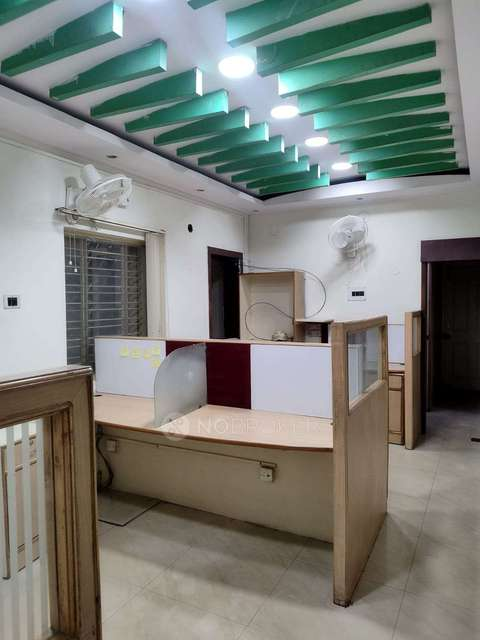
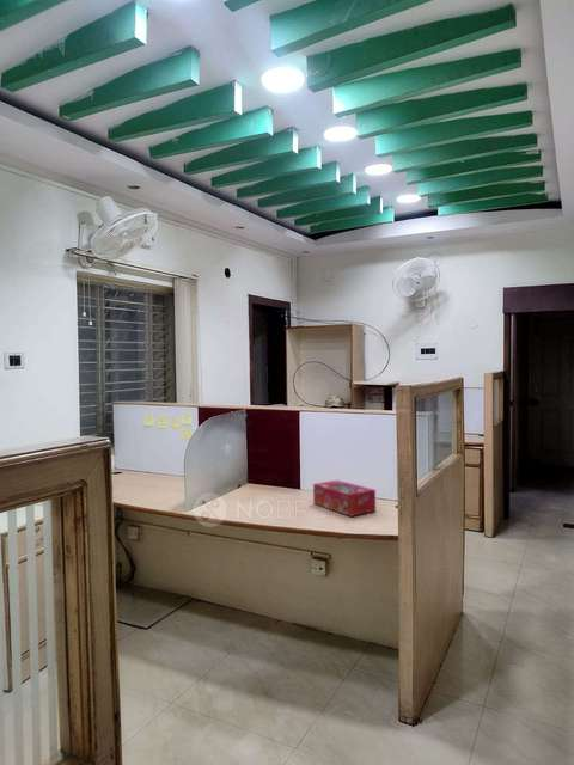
+ tissue box (343, 496)
